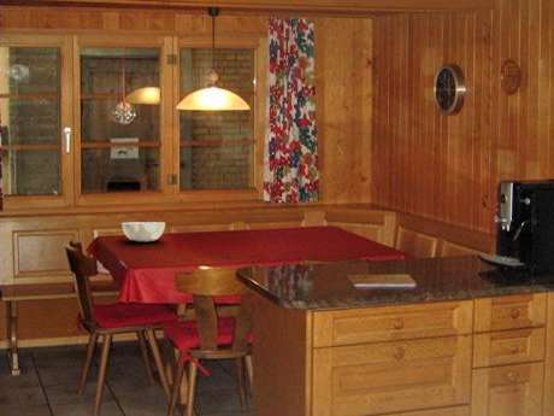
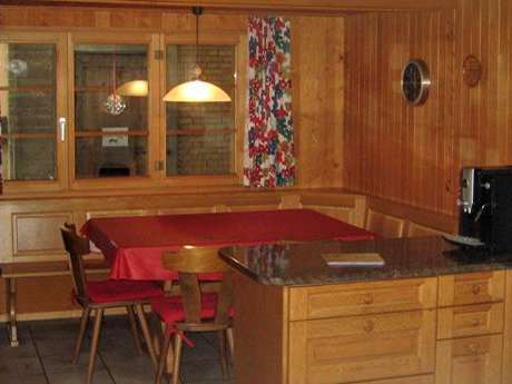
- bowl (143, 232)
